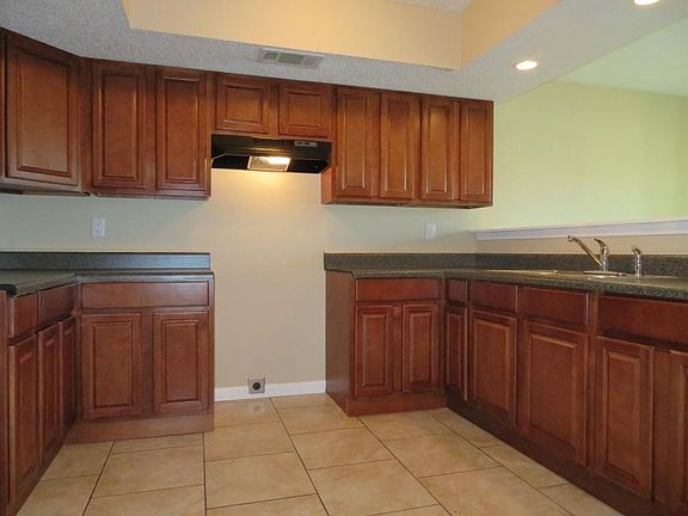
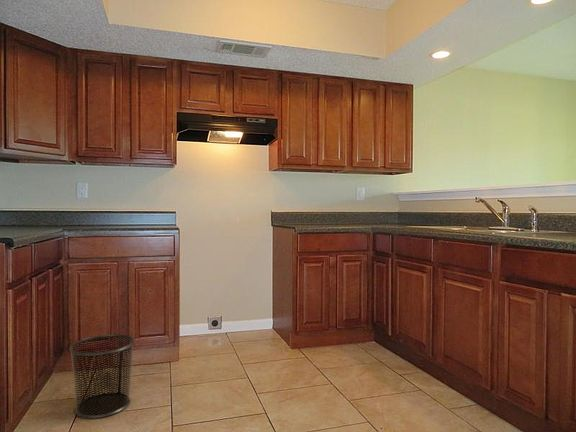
+ waste bin (103, 374)
